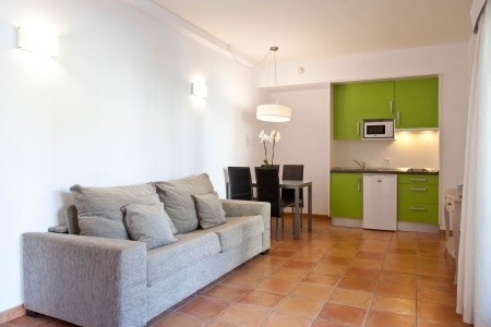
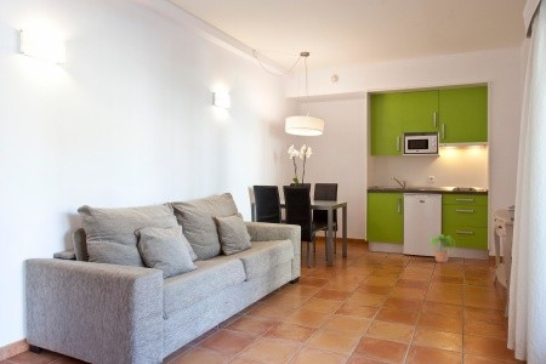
+ potted plant (442, 248)
